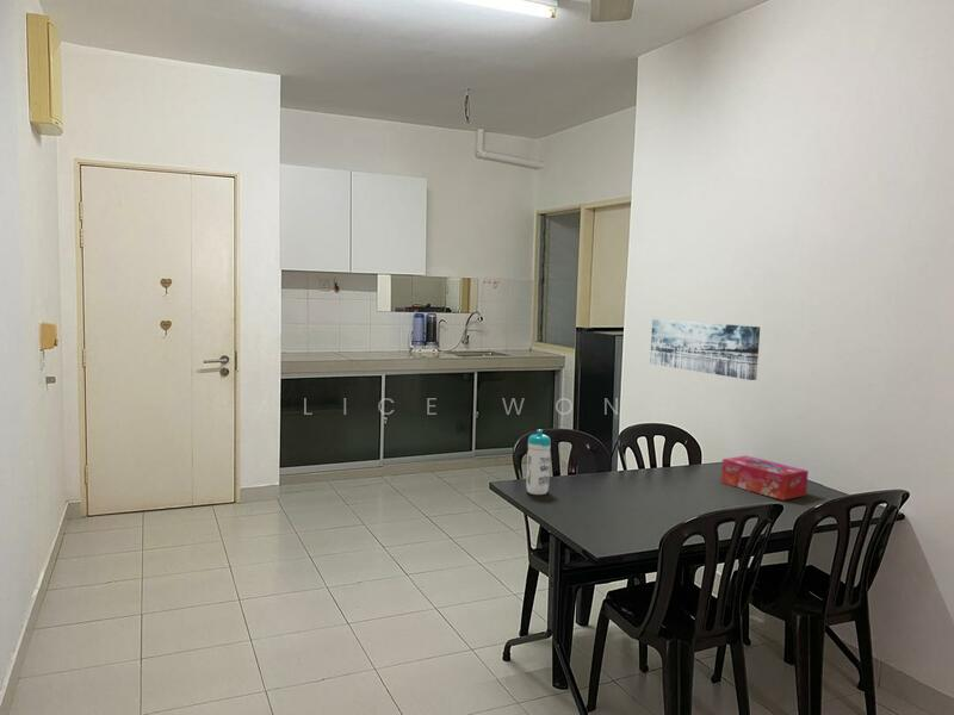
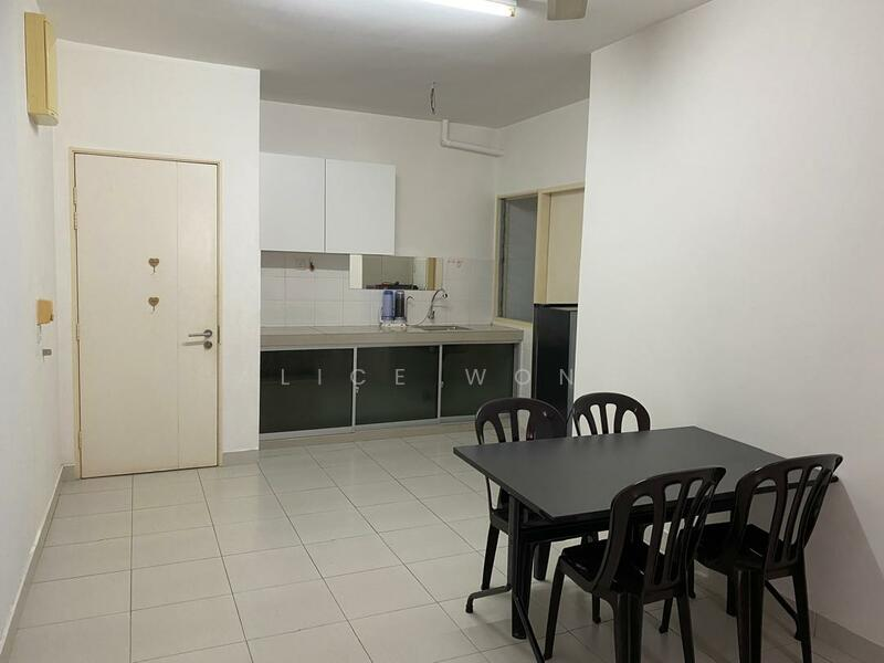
- tissue box (763, 477)
- wall art (700, 347)
- water bottle (538, 460)
